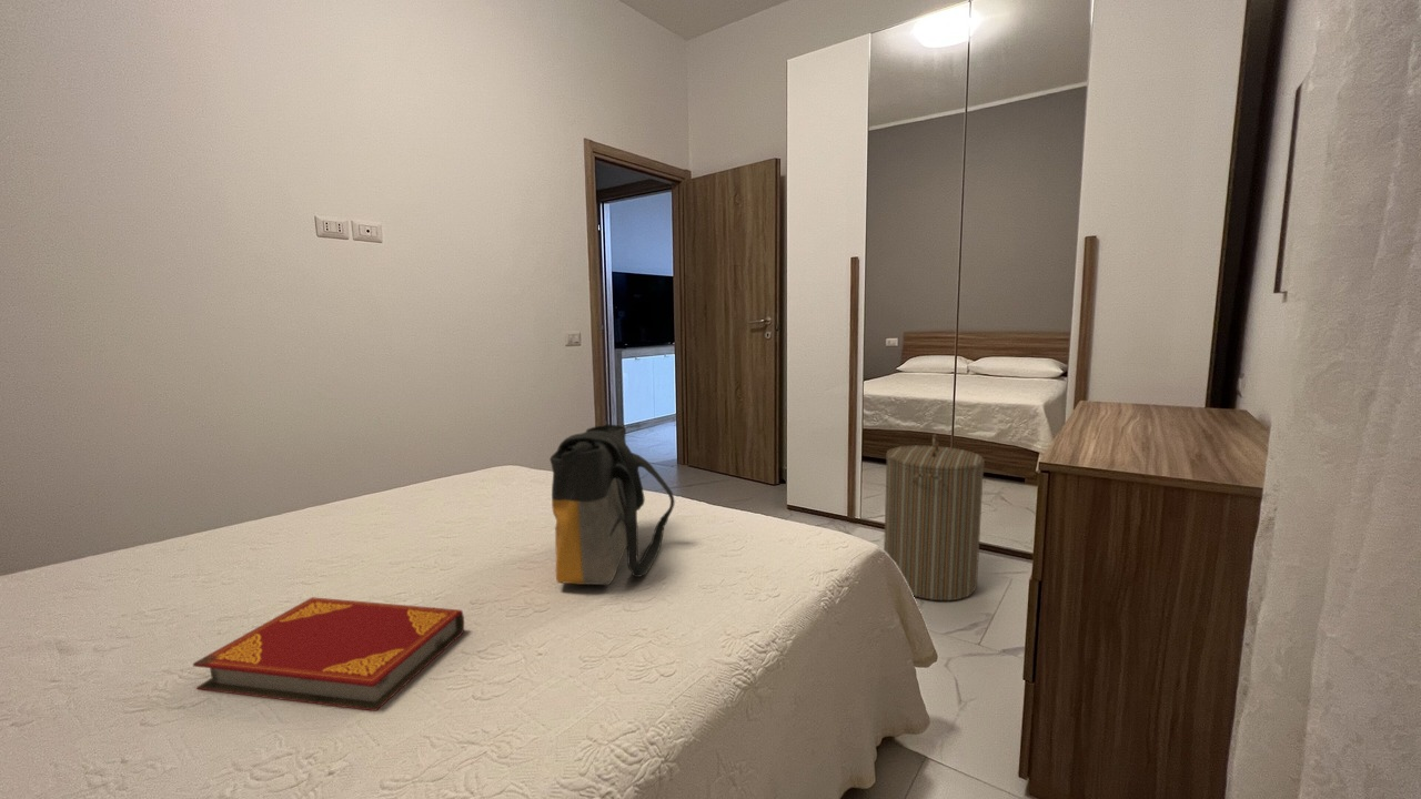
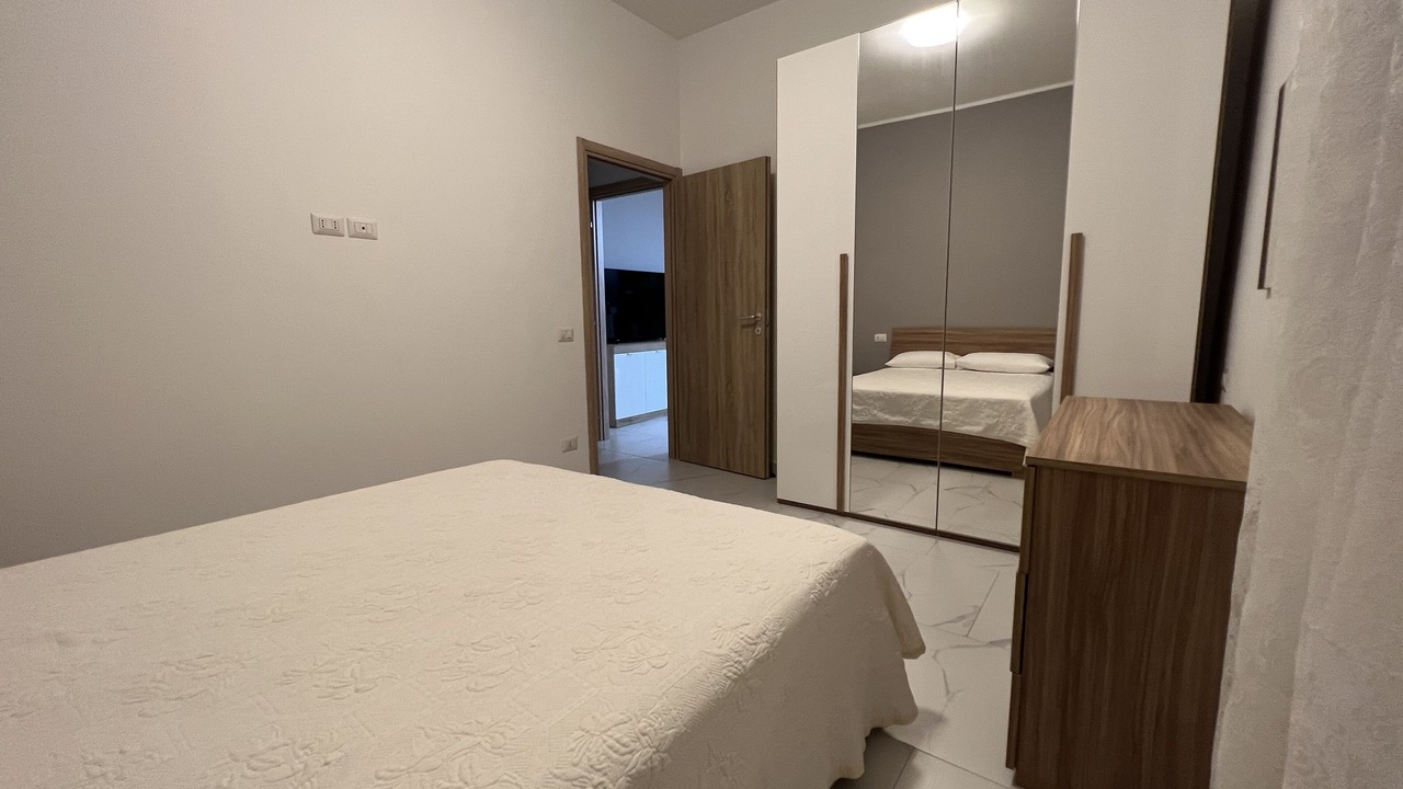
- tote bag (612, 495)
- hardback book (340, 646)
- laundry hamper (931, 508)
